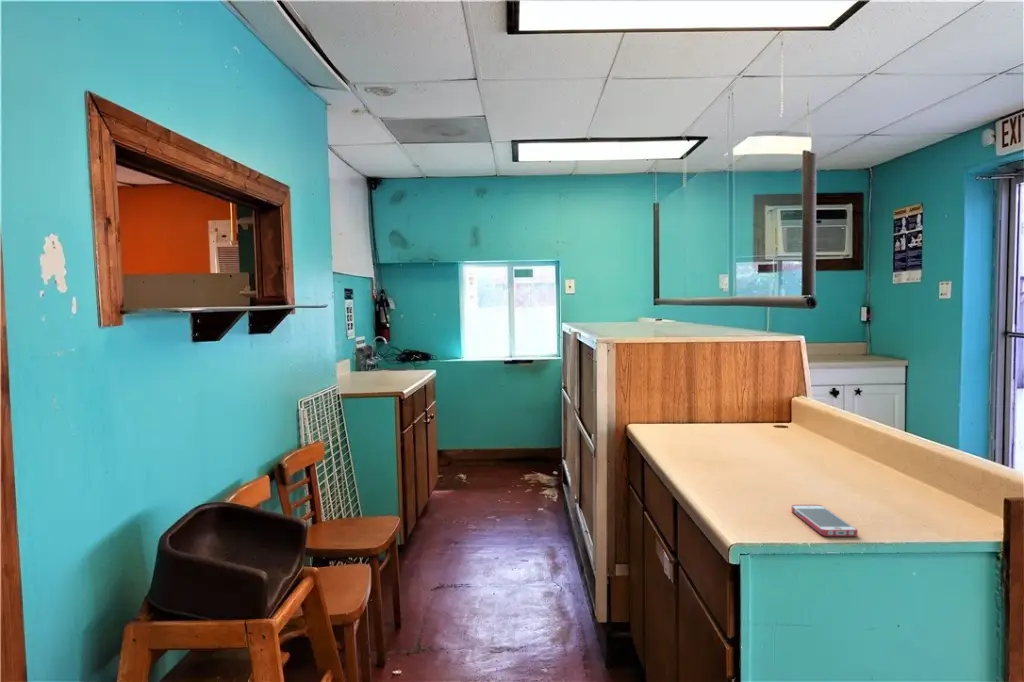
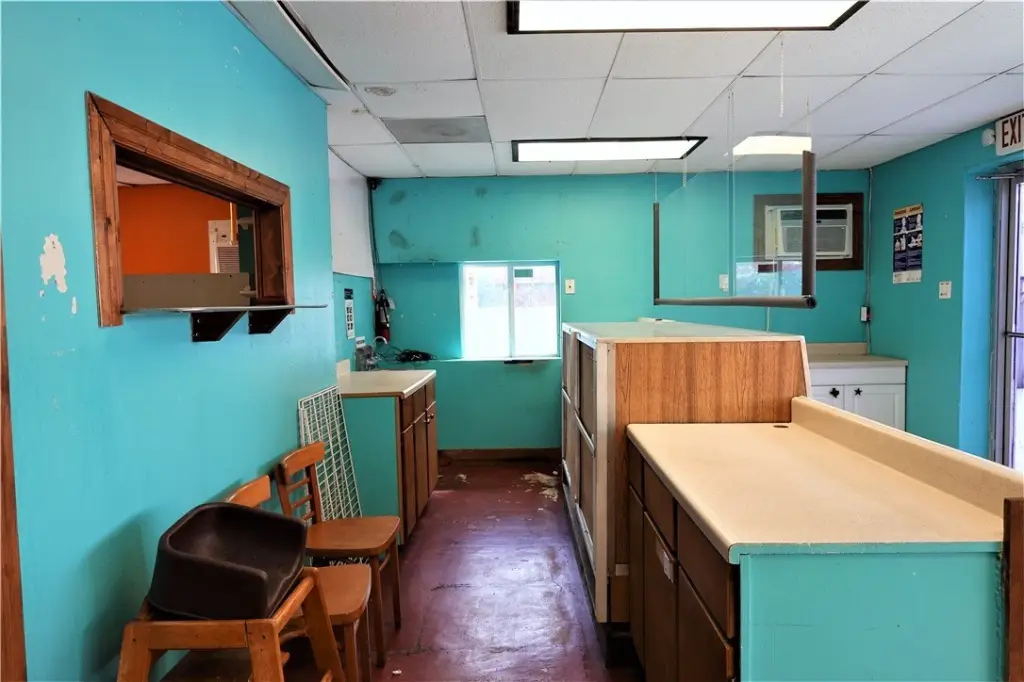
- smartphone (822, 519)
